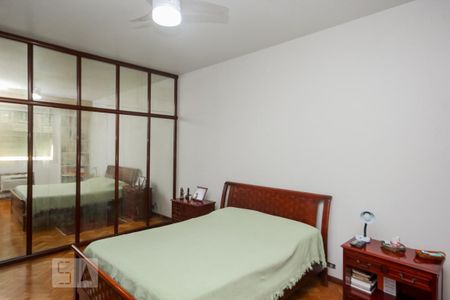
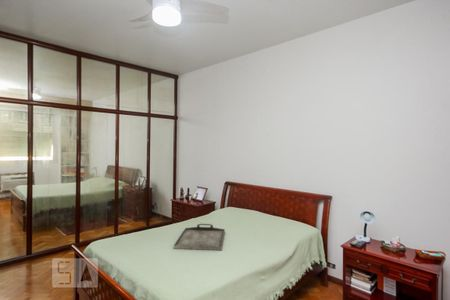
+ serving tray (201, 235)
